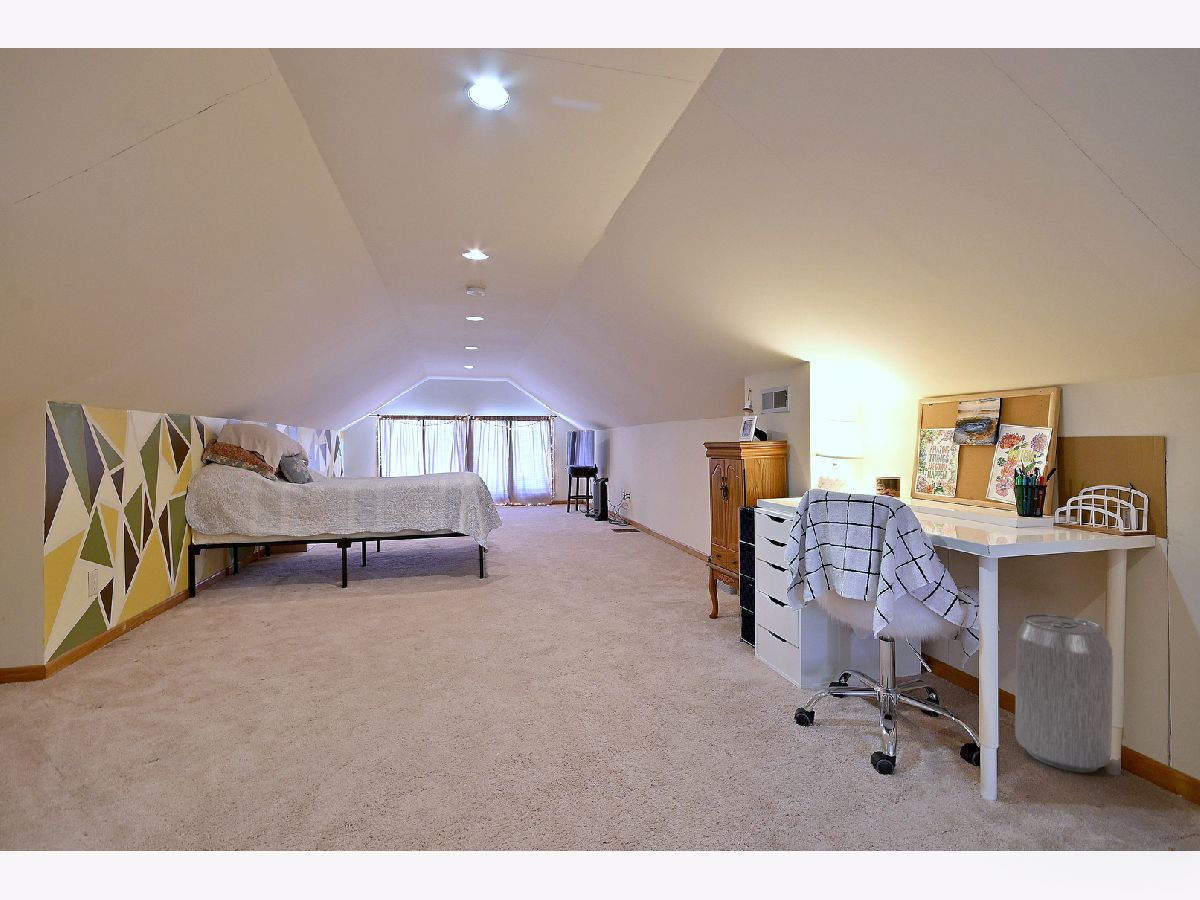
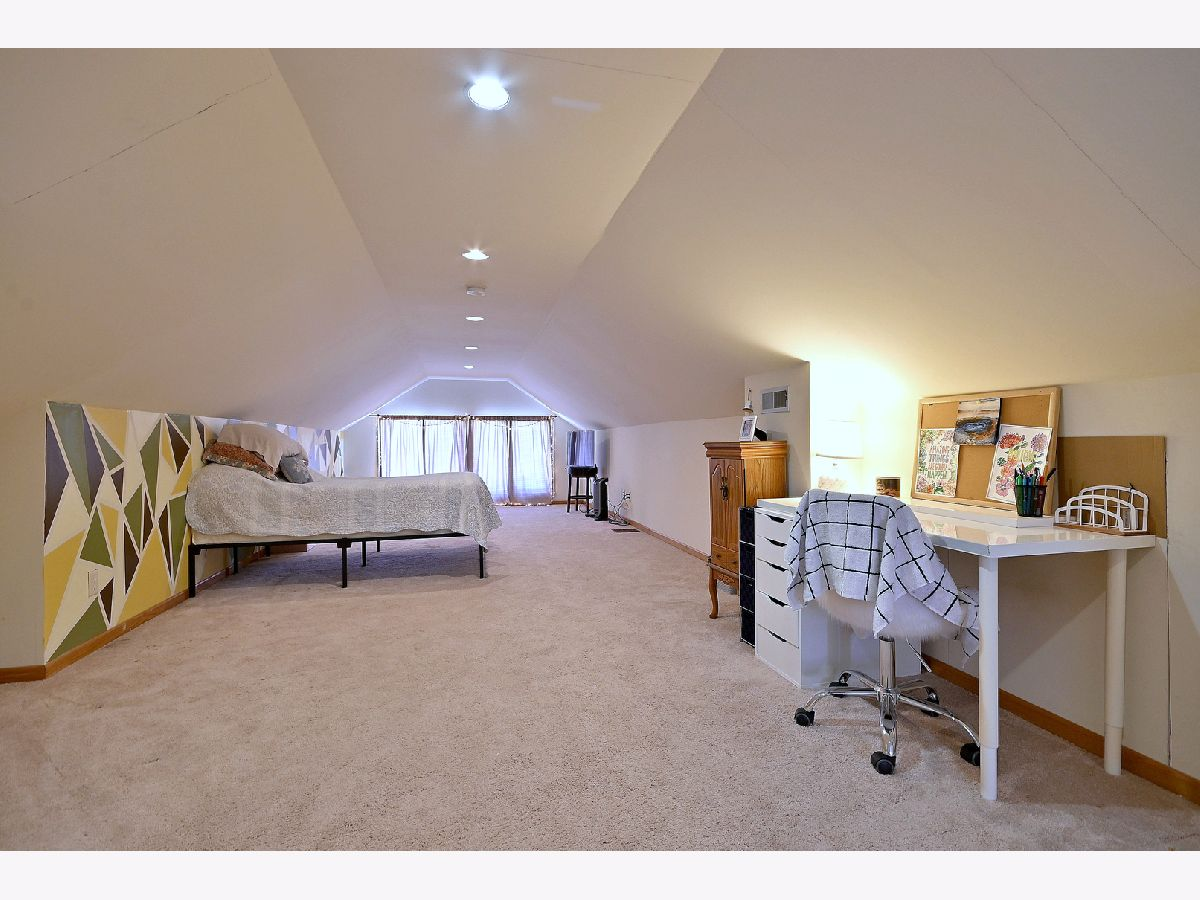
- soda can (1062, 690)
